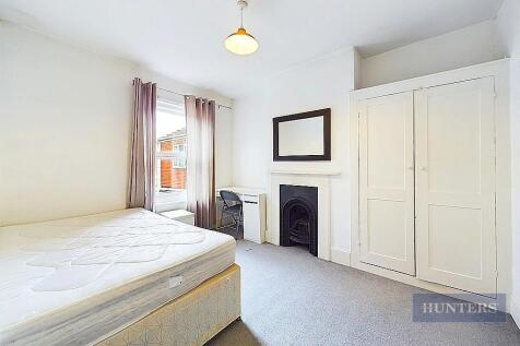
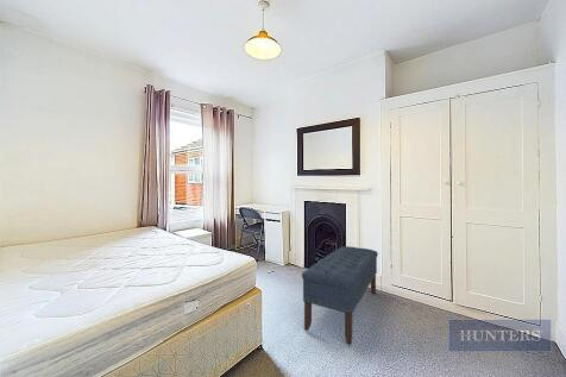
+ bench (345, 283)
